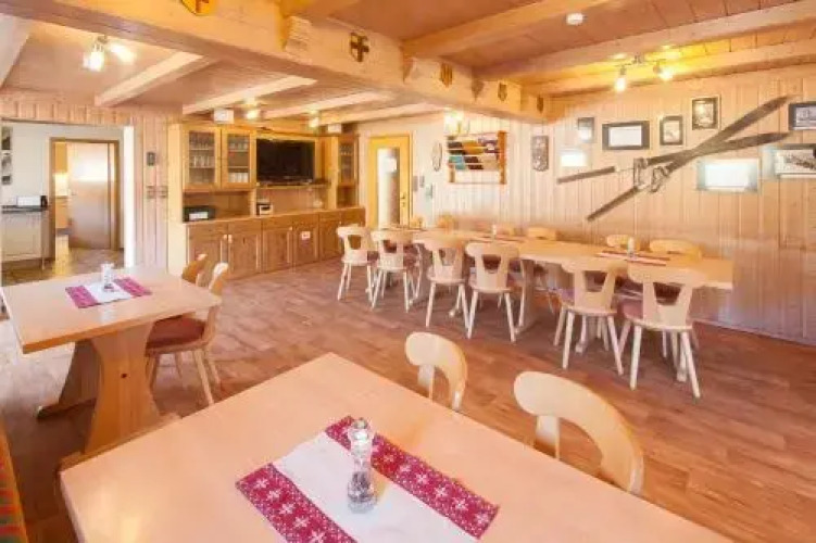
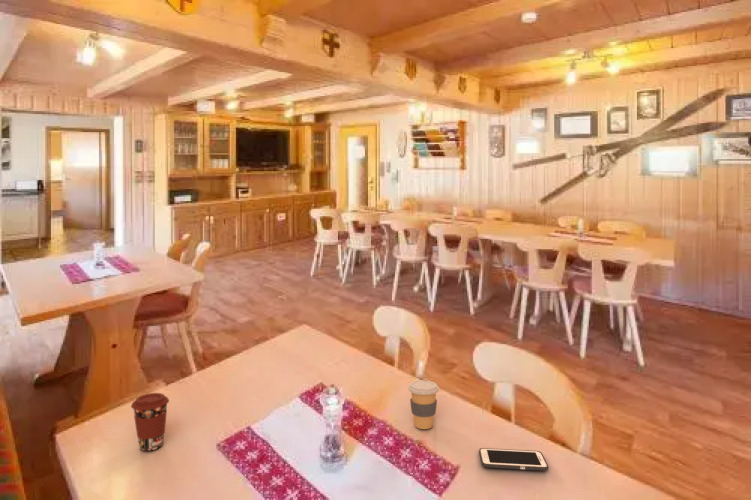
+ cell phone (512, 459)
+ coffee cup (150, 421)
+ coffee cup (423, 404)
